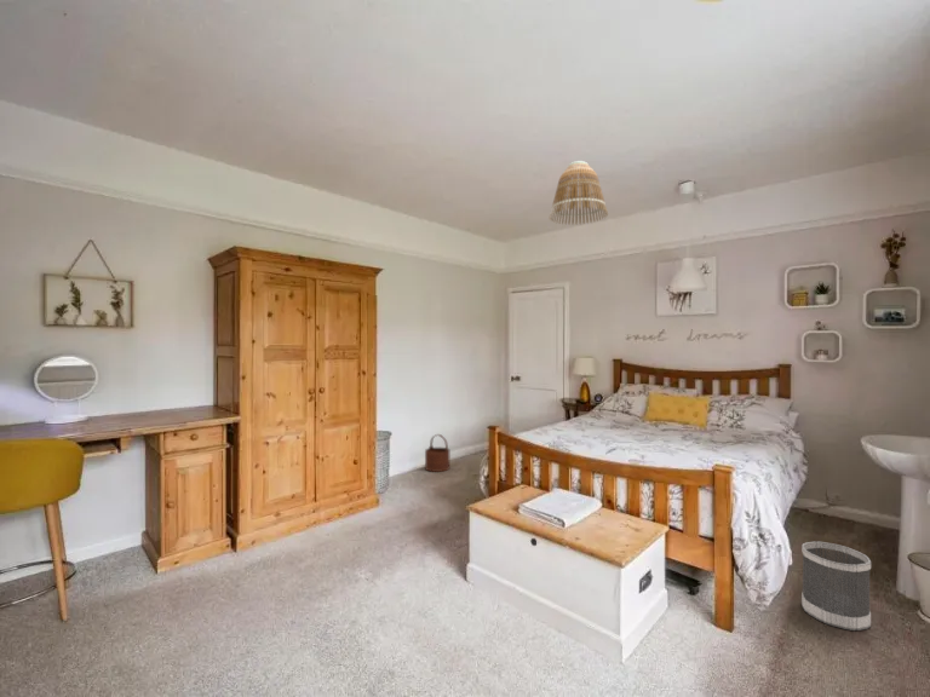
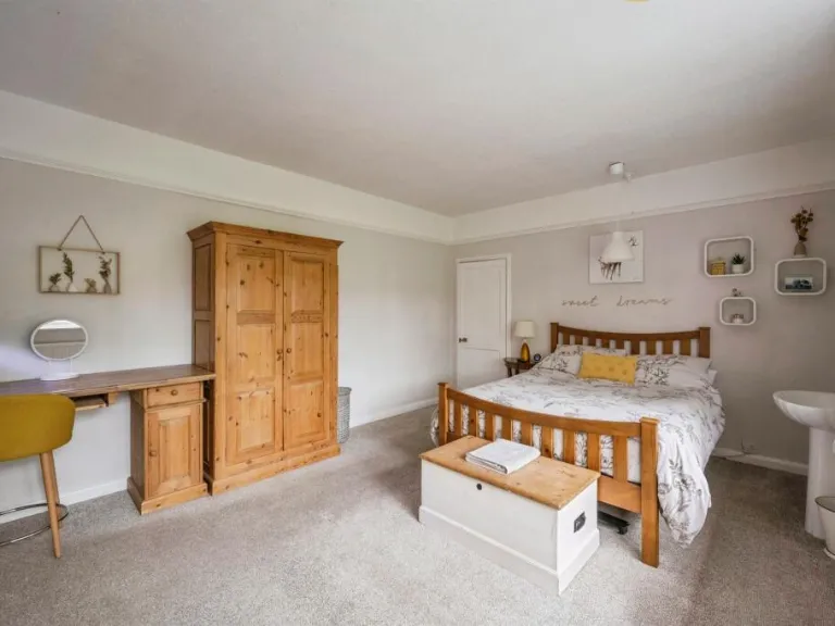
- wastebasket (834, 583)
- lamp shade (576, 190)
- wooden bucket (437, 451)
